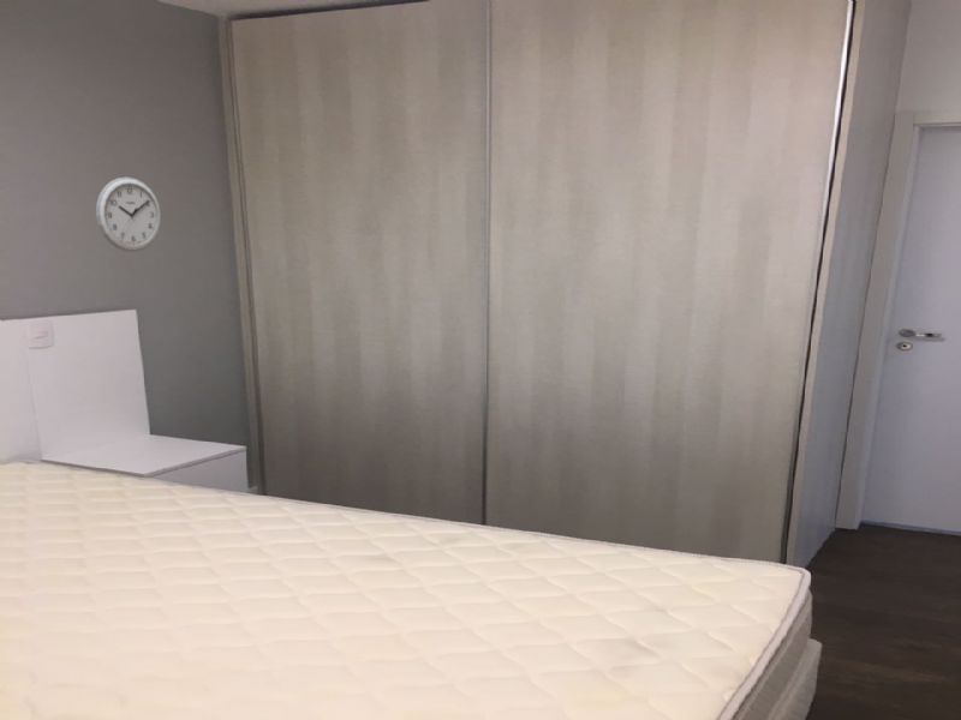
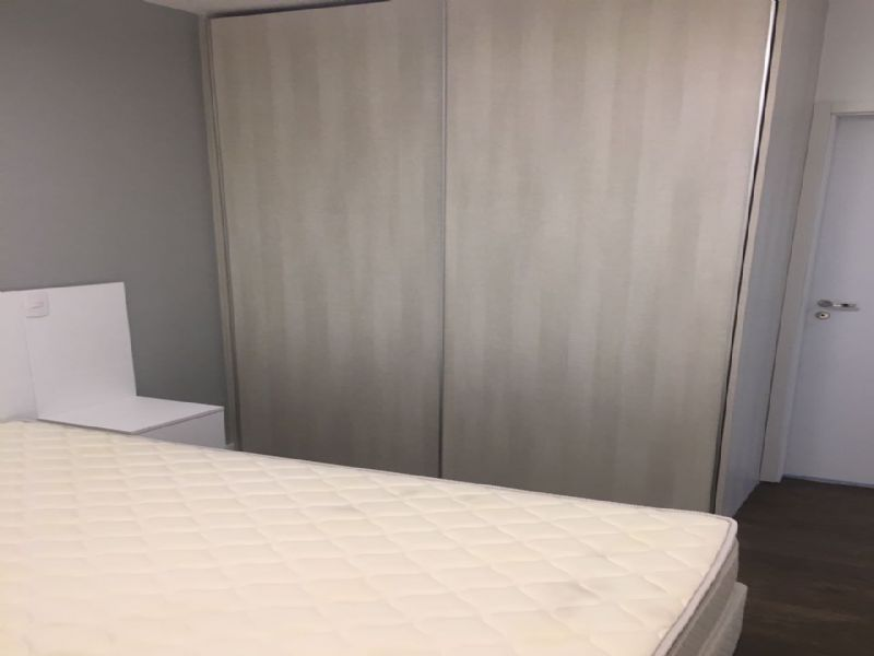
- wall clock (131, 215)
